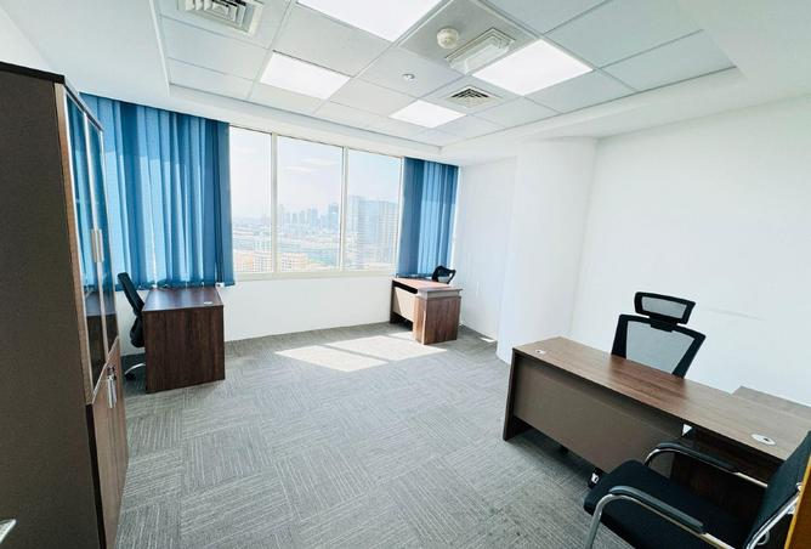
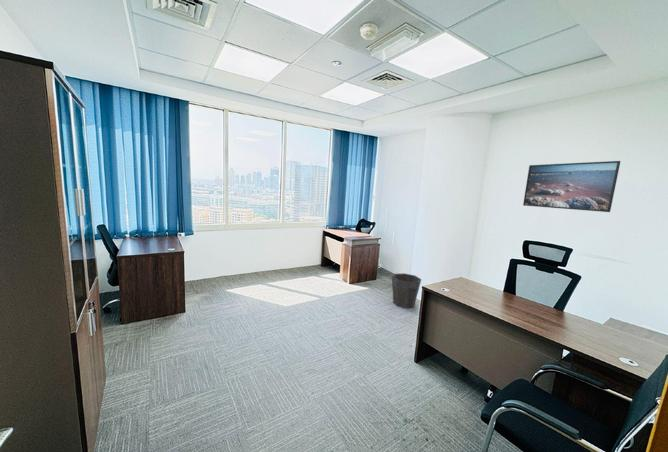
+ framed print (565, 186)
+ waste bin (405, 290)
